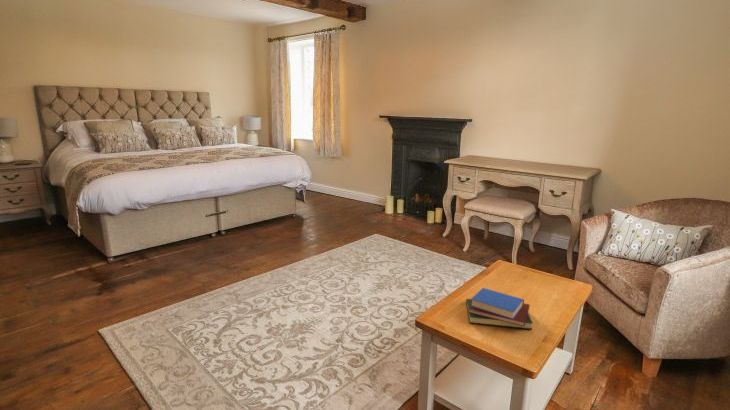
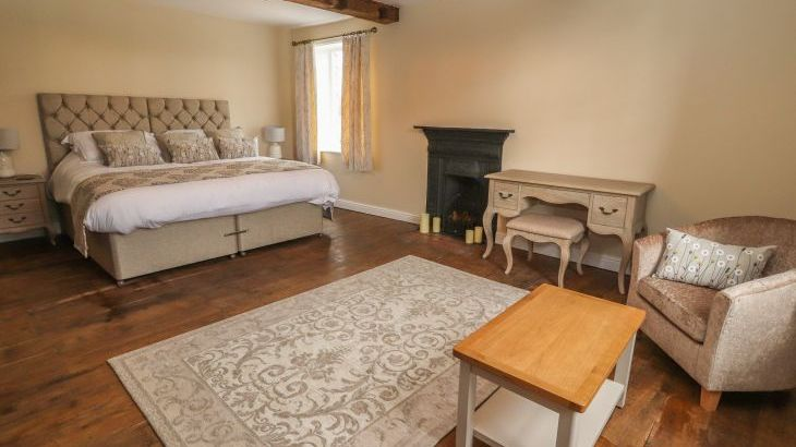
- book (499, 307)
